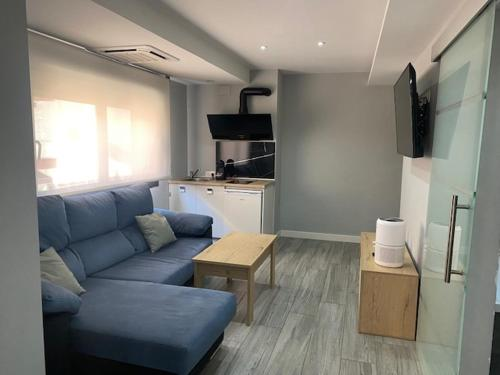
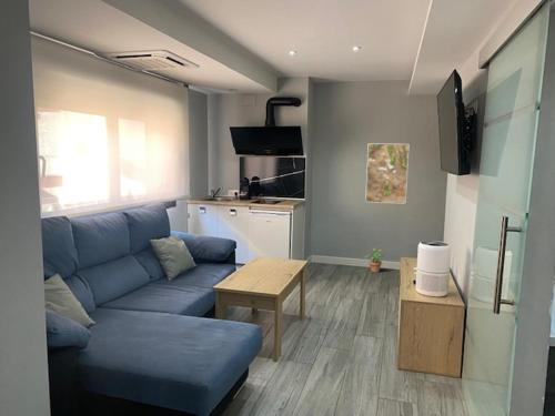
+ potted plant (373, 258)
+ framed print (386, 173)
